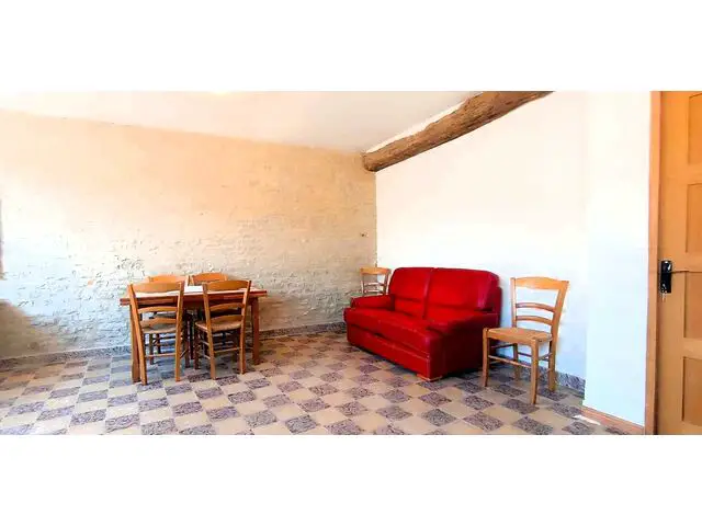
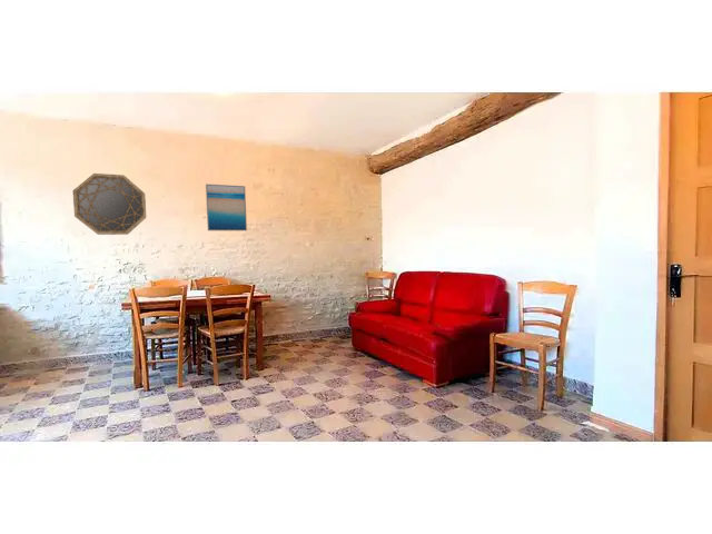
+ home mirror (110, 204)
+ wall art (226, 208)
